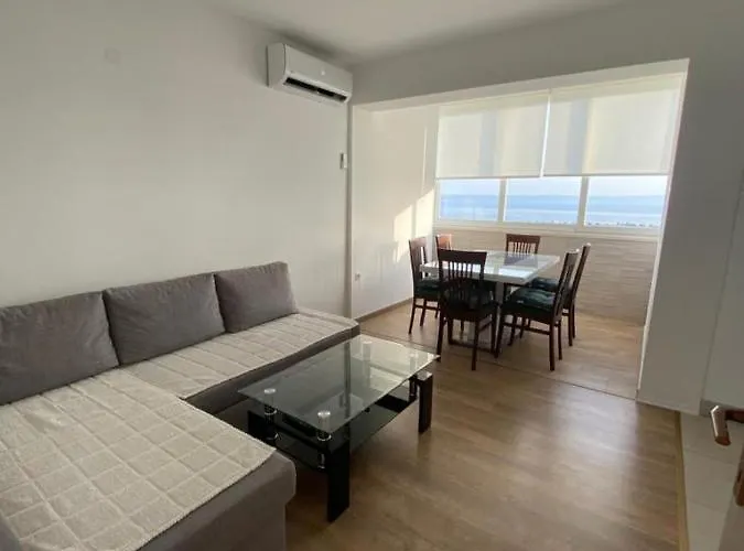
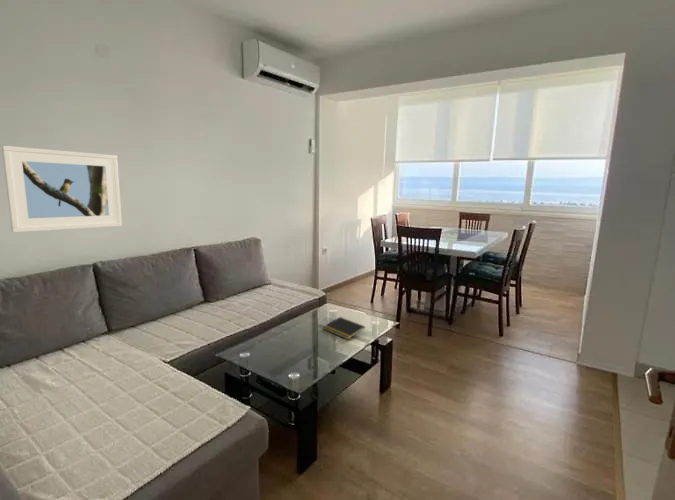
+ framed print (69, 190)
+ notepad (343, 327)
